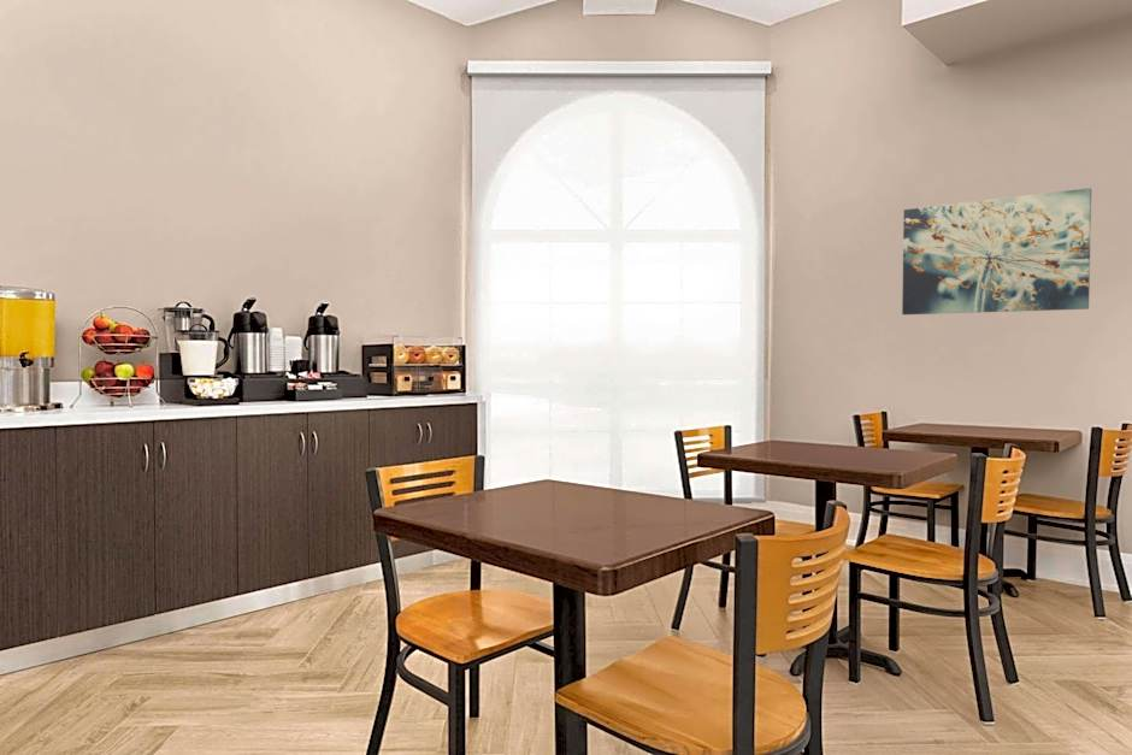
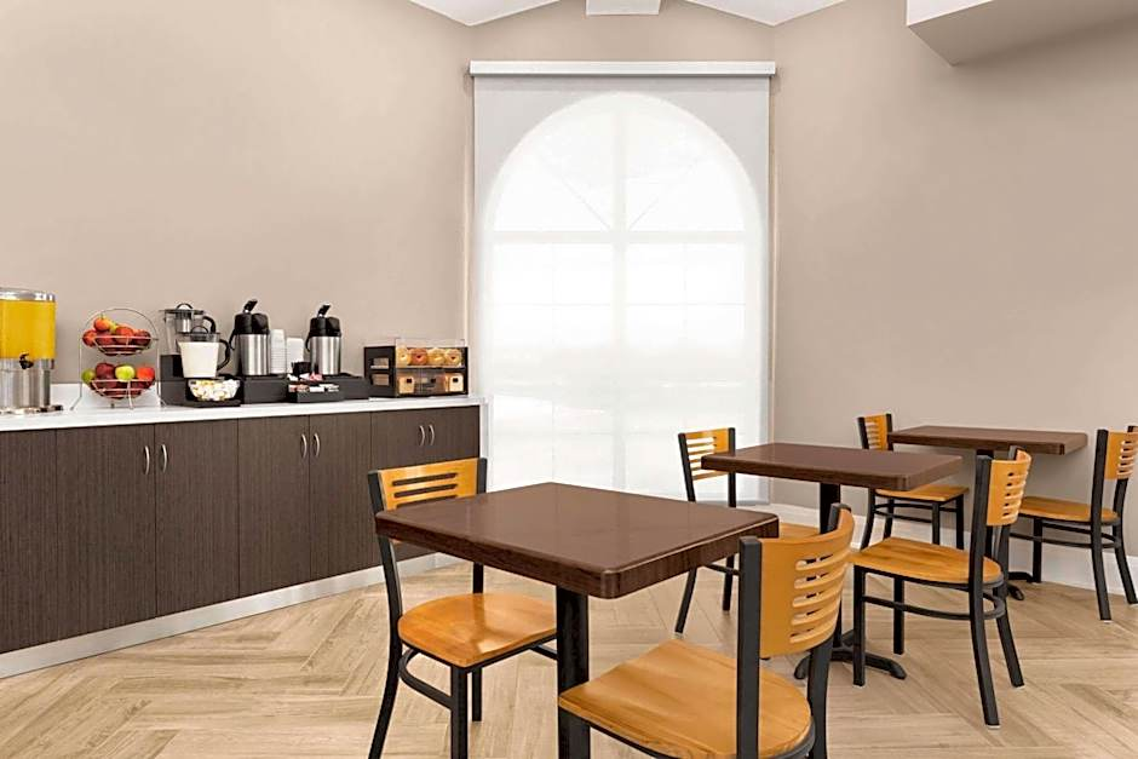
- wall art (990, 255)
